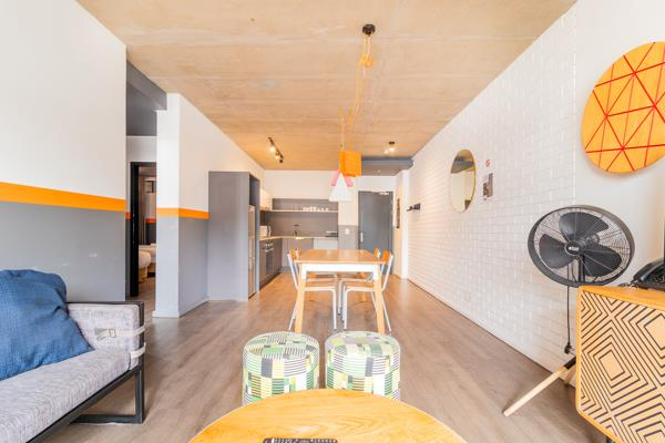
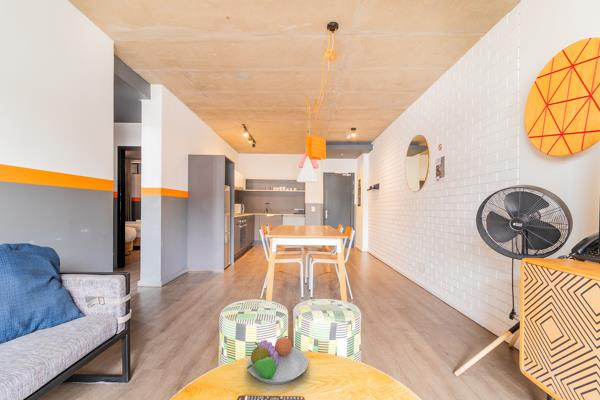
+ fruit bowl (275, 356)
